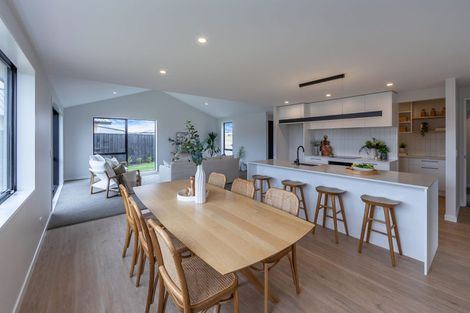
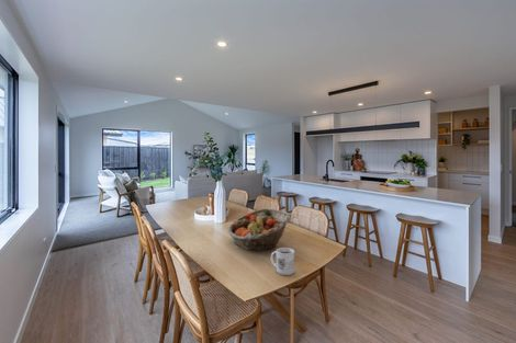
+ mug (283, 260)
+ fruit basket (258, 227)
